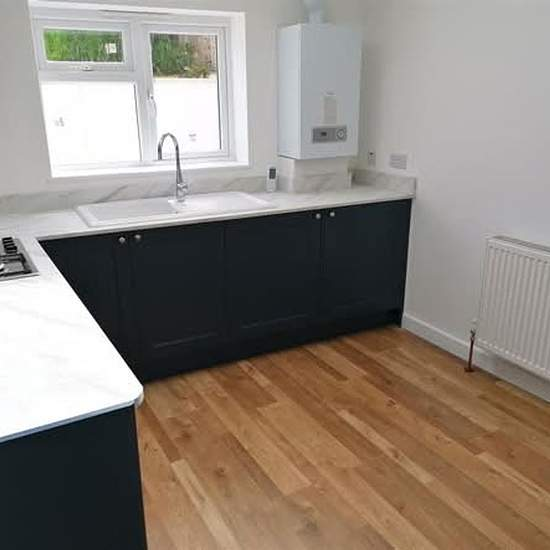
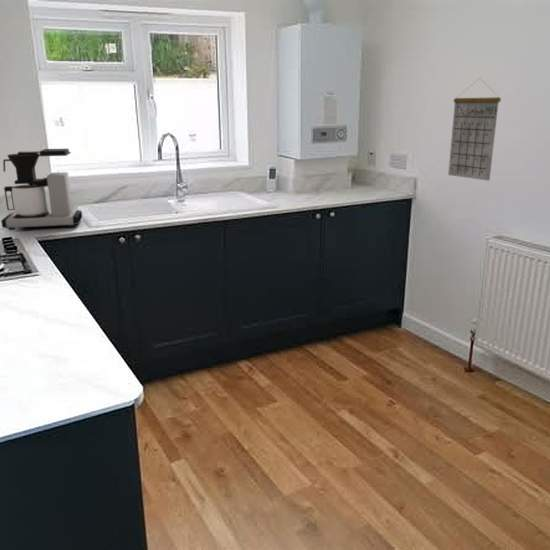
+ coffee maker (39, 188)
+ calendar (473, 129)
